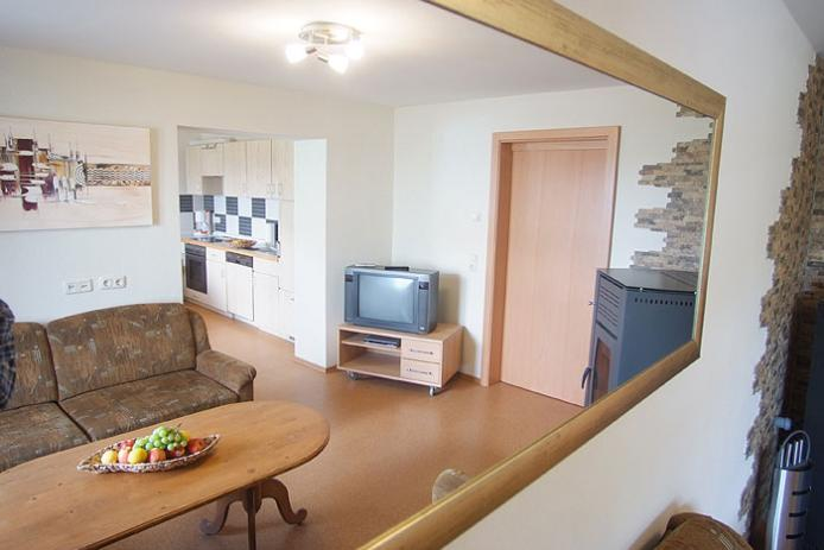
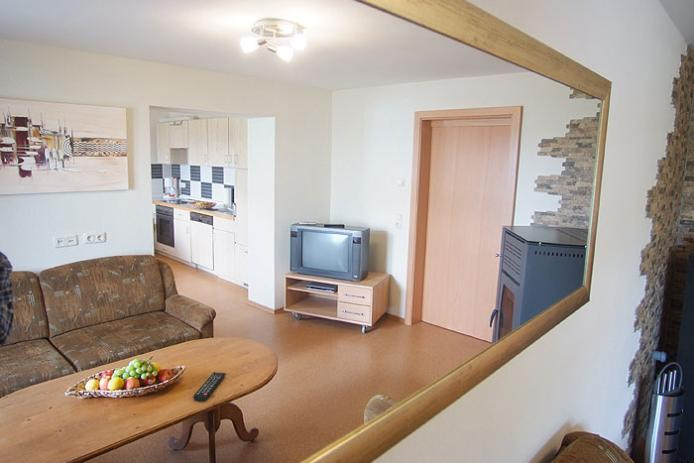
+ remote control (210, 385)
